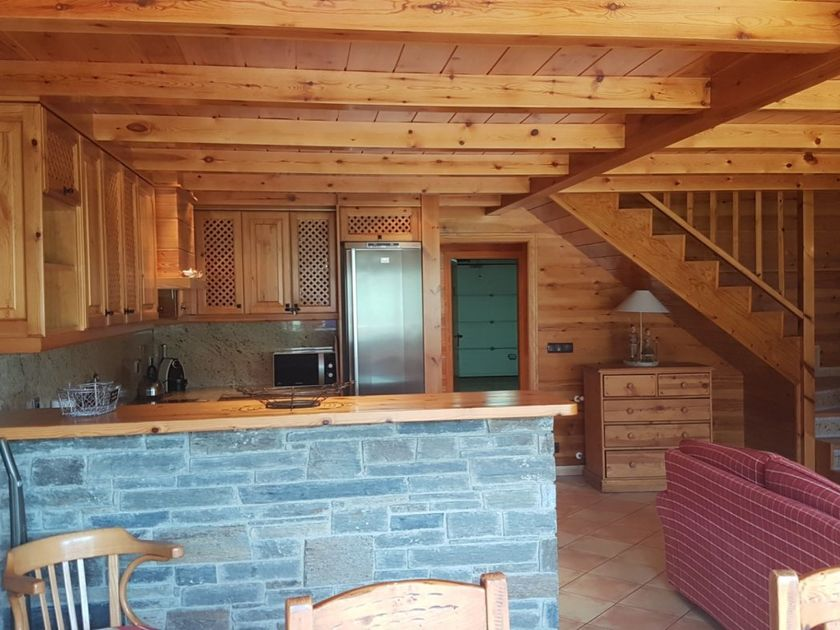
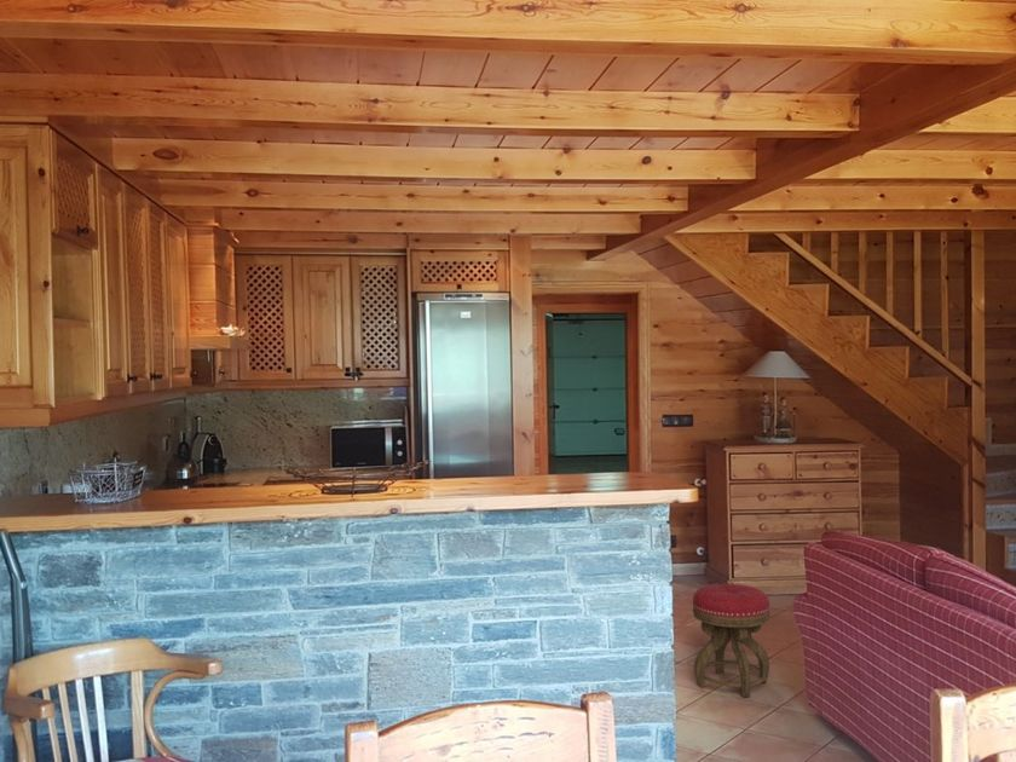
+ stool (731, 636)
